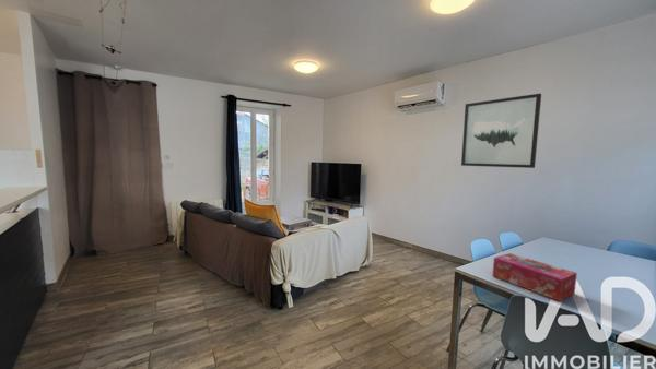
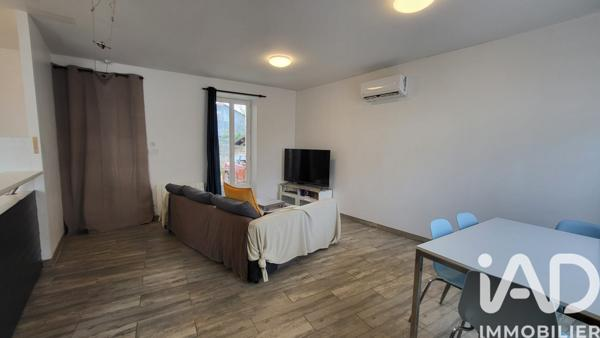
- tissue box (531, 274)
- wall art (496, 133)
